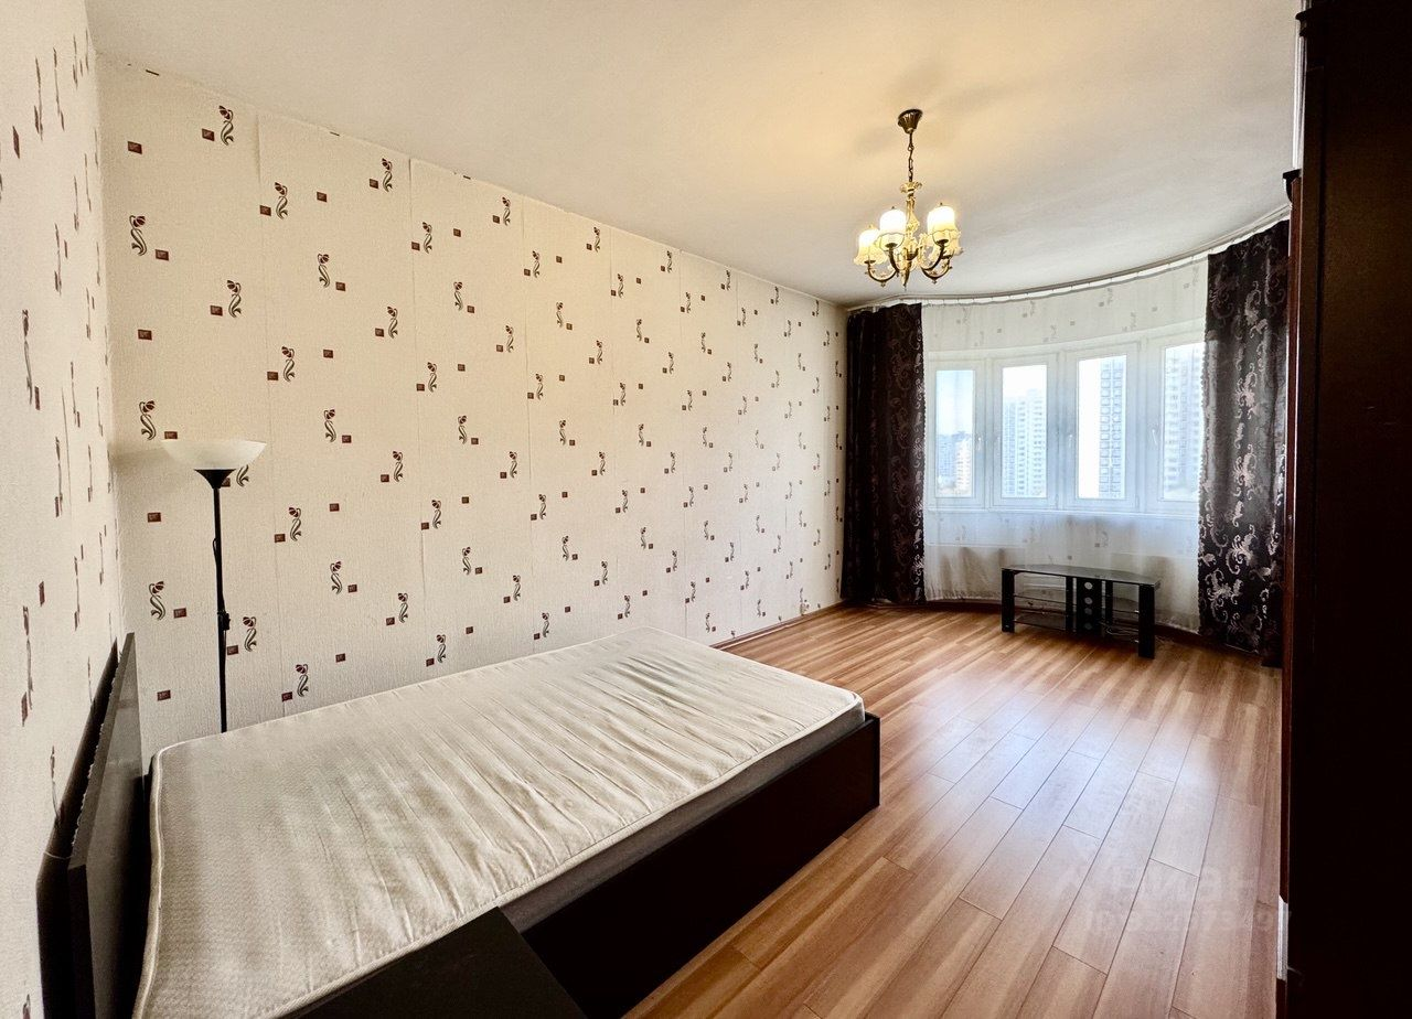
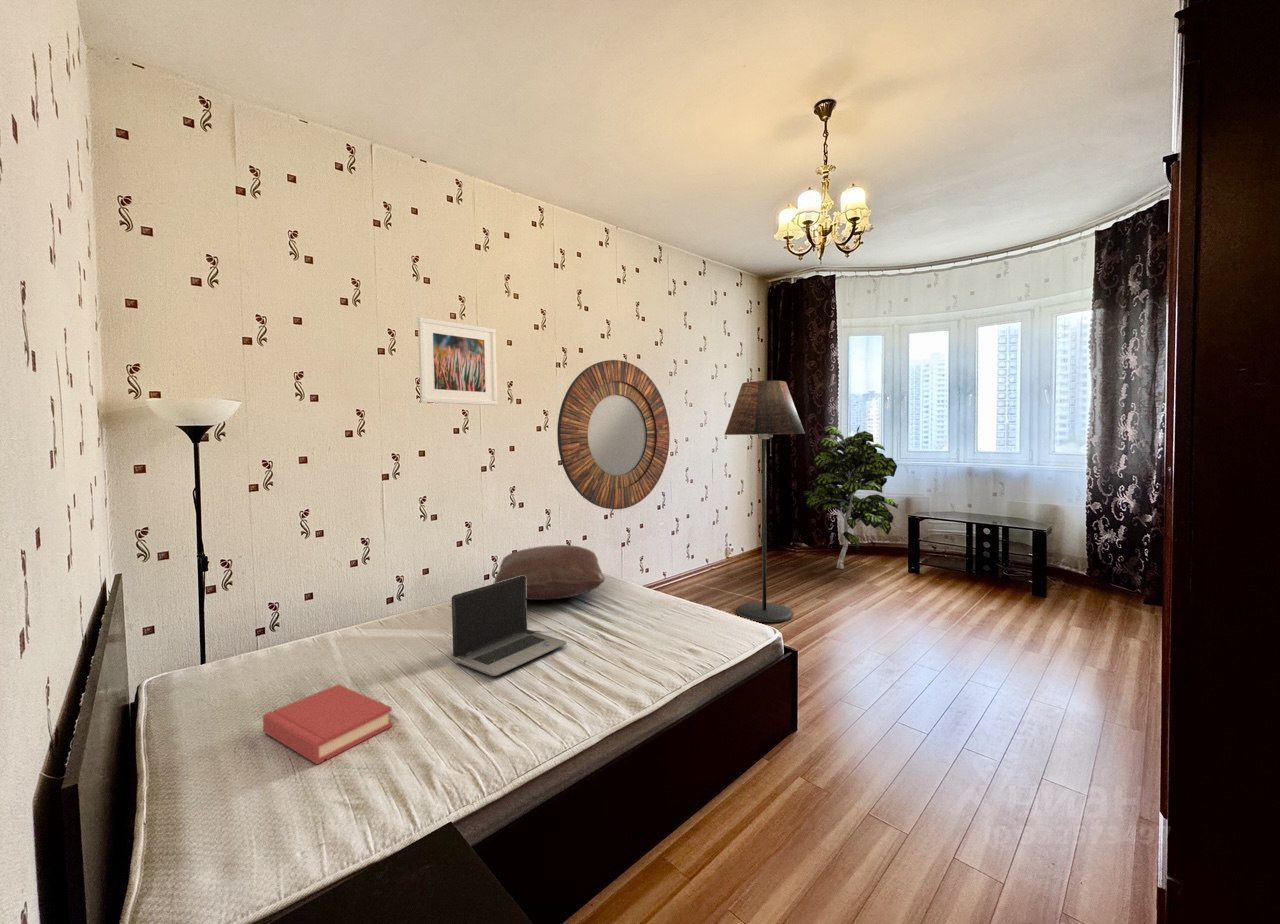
+ laptop computer (511, 622)
+ floor lamp (764, 499)
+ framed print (459, 363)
+ hardback book (328, 720)
+ indoor plant (849, 496)
+ pillow (550, 571)
+ home mirror (618, 435)
